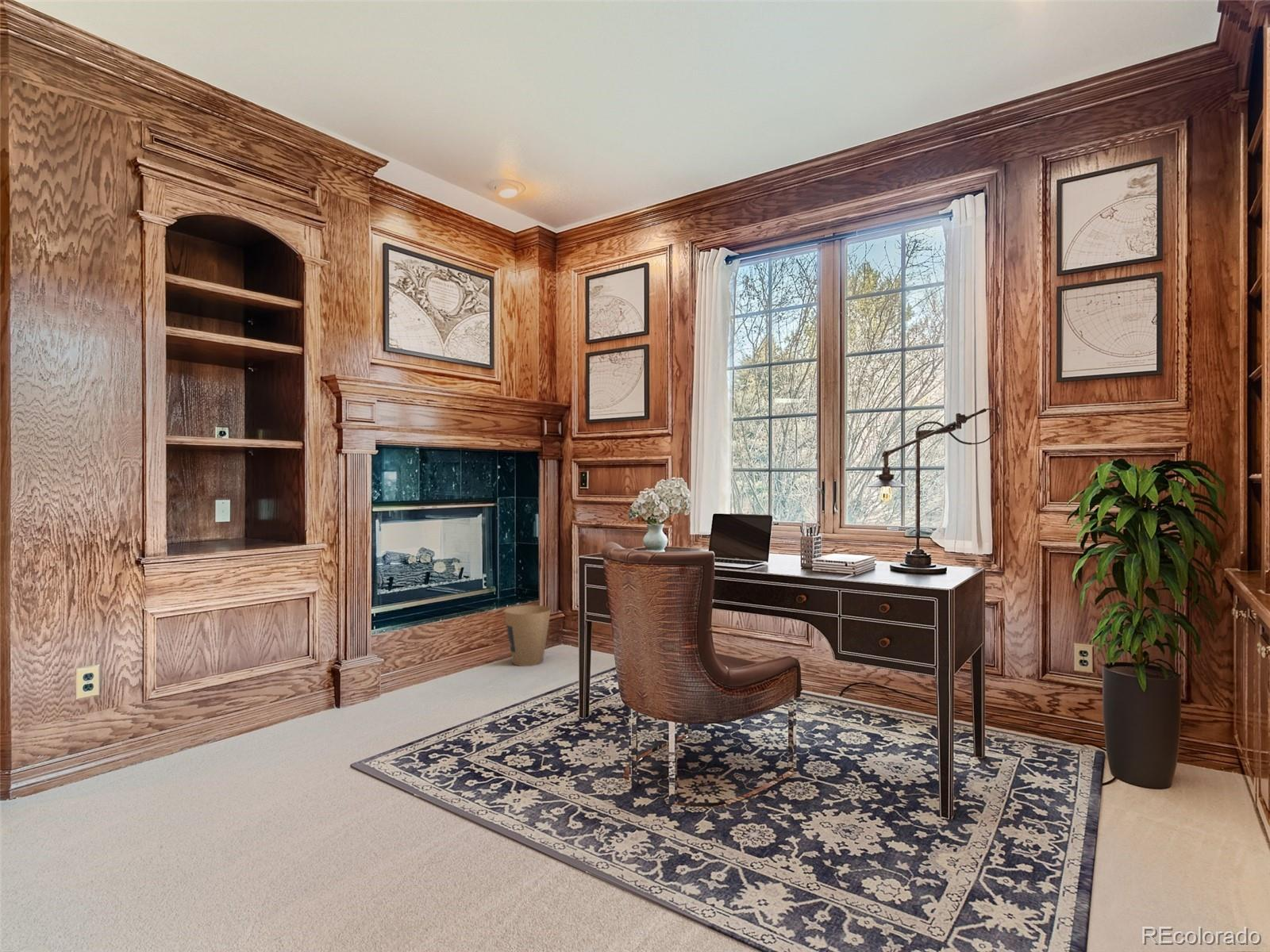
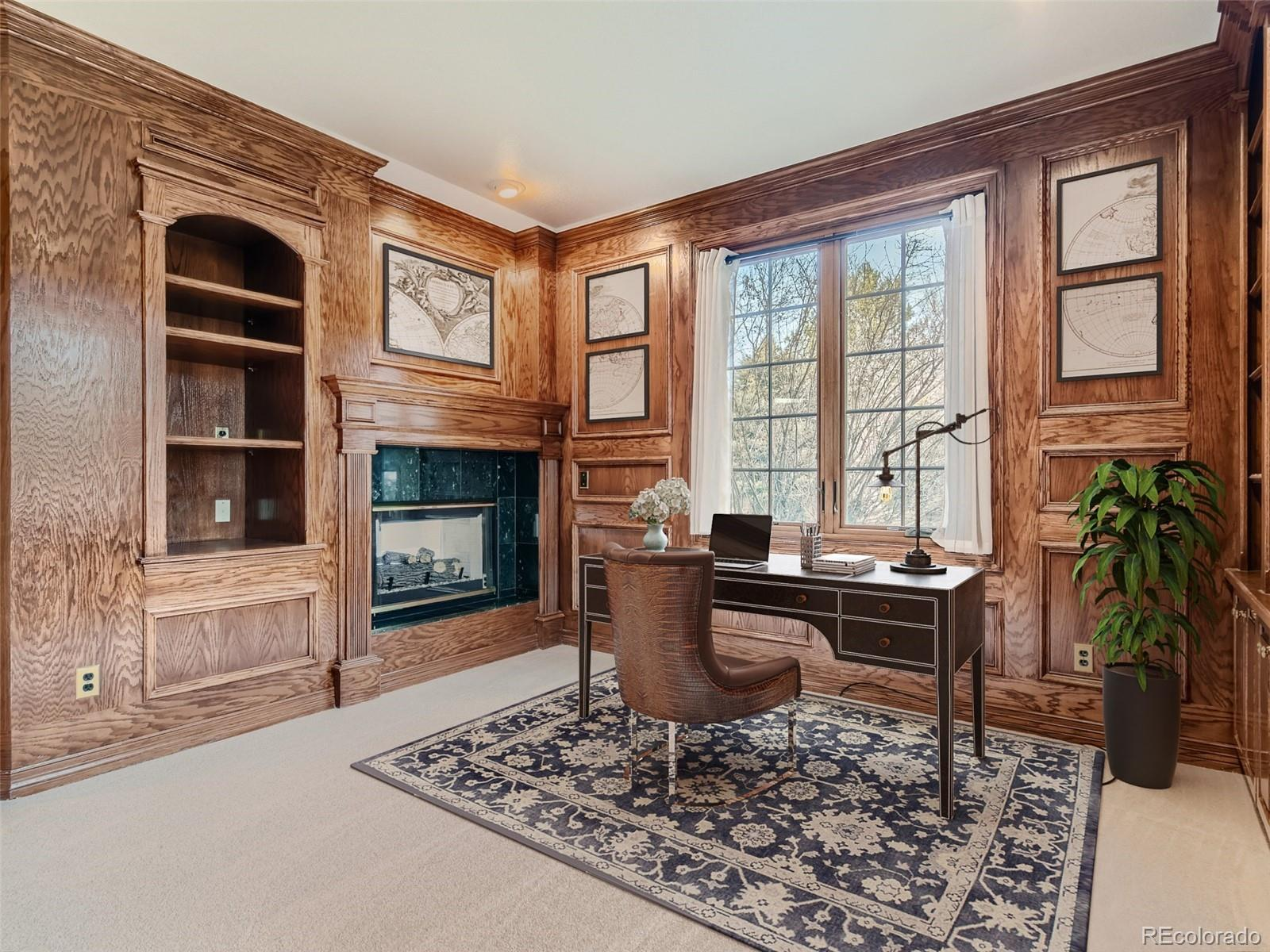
- trash can (527, 635)
